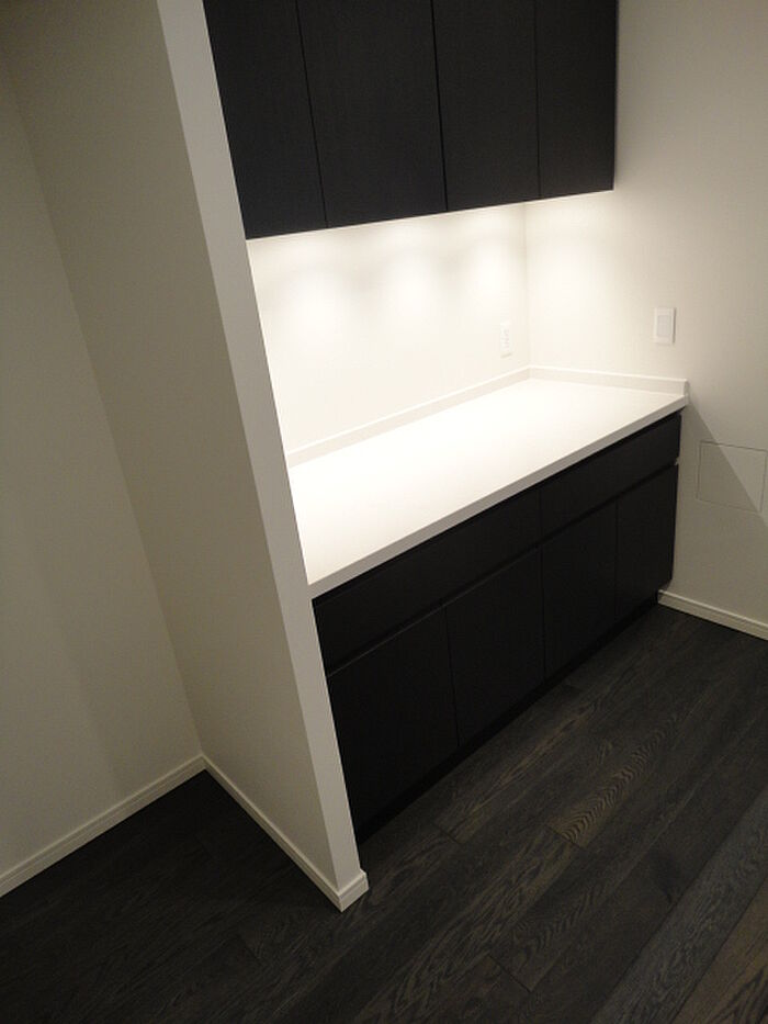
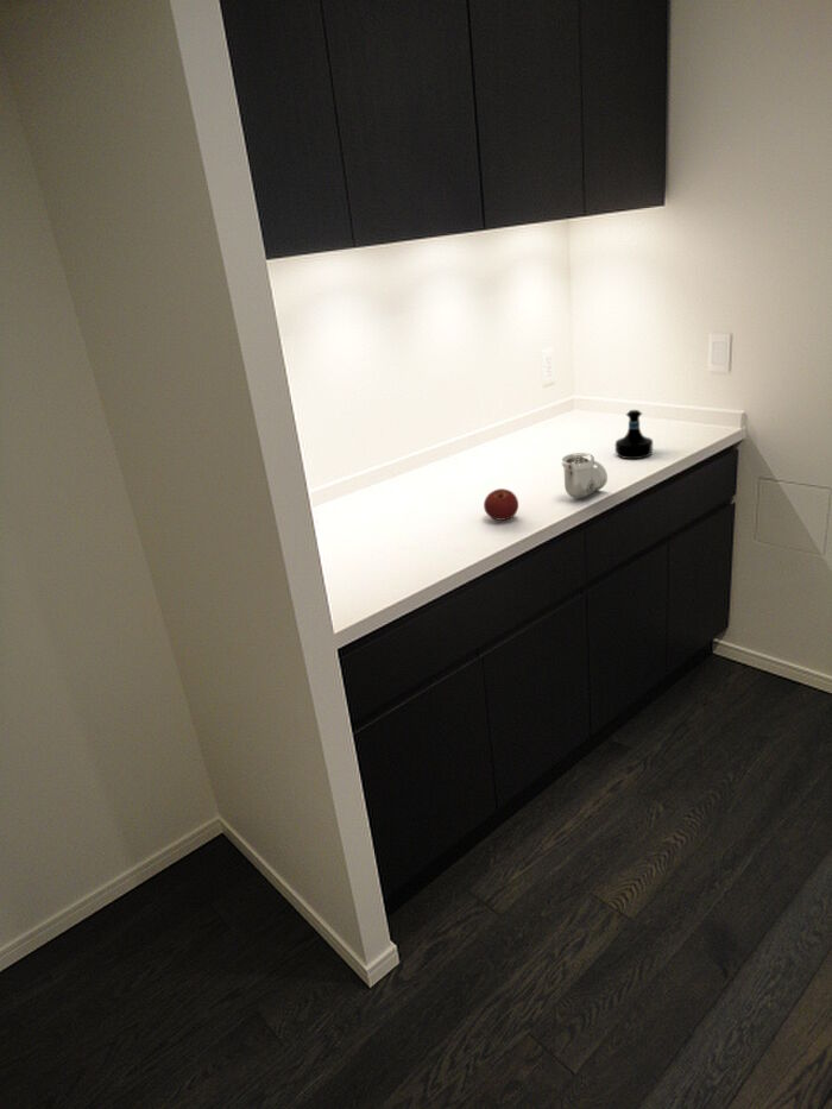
+ pipe fitting (582, 475)
+ tequila bottle (634, 433)
+ apple (500, 504)
